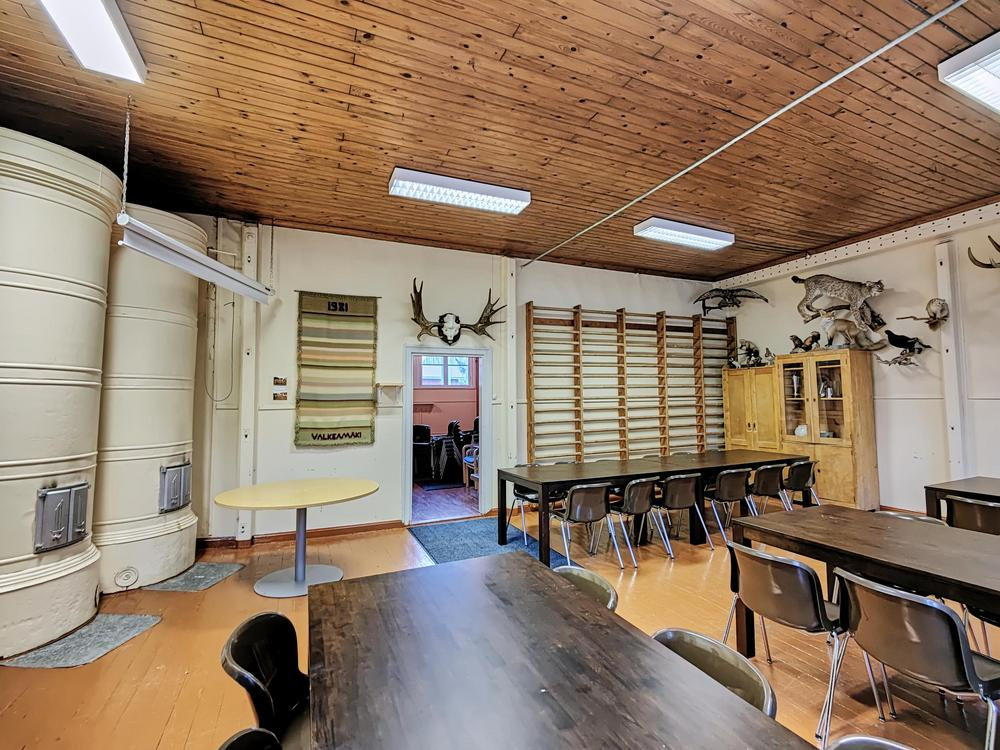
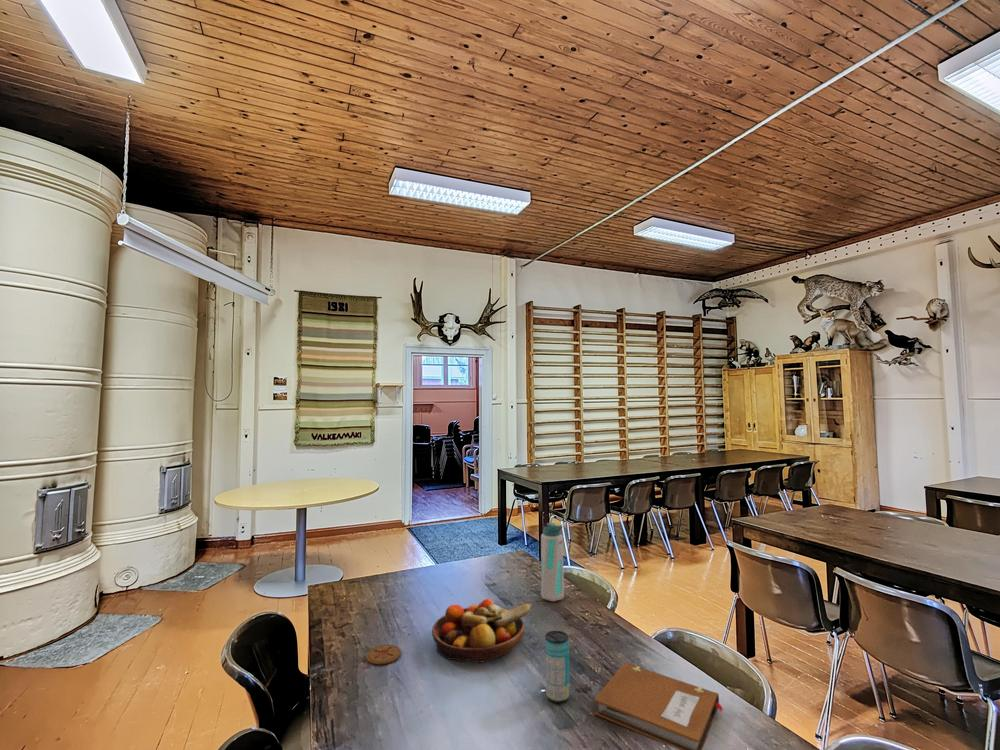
+ notebook (660, 703)
+ coaster (383, 654)
+ fruit bowl (479, 621)
+ water bottle (553, 560)
+ beverage can (557, 666)
